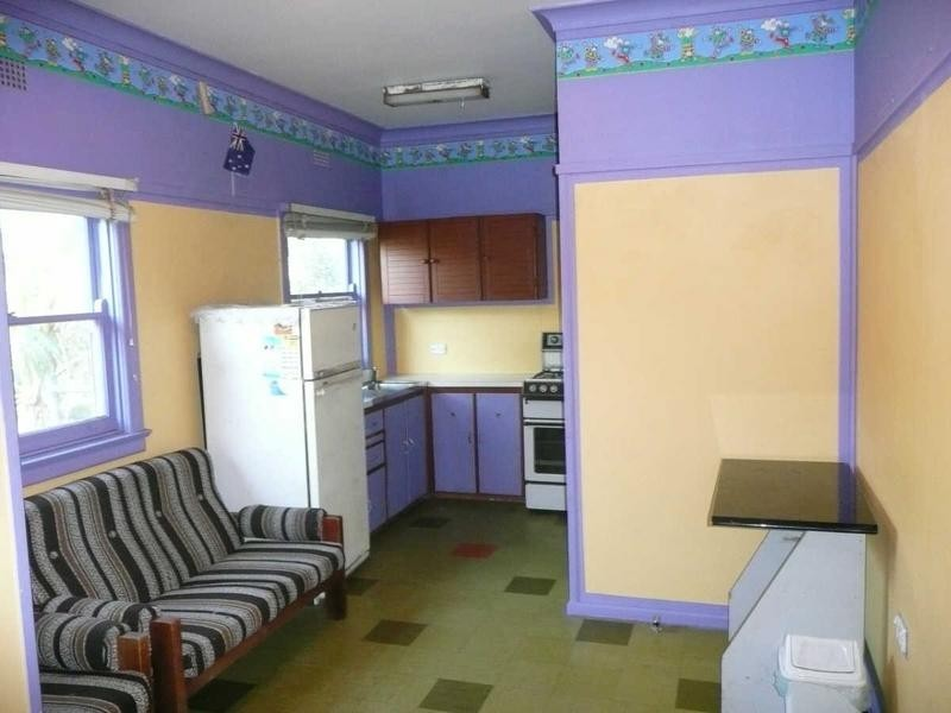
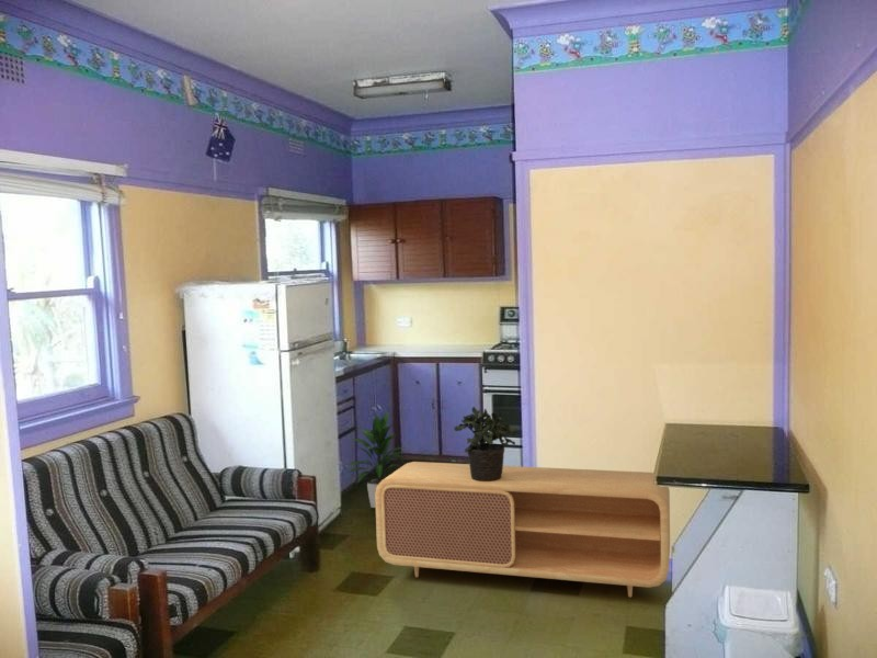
+ indoor plant (379, 461)
+ potted plant (482, 441)
+ tv stand (521, 527)
